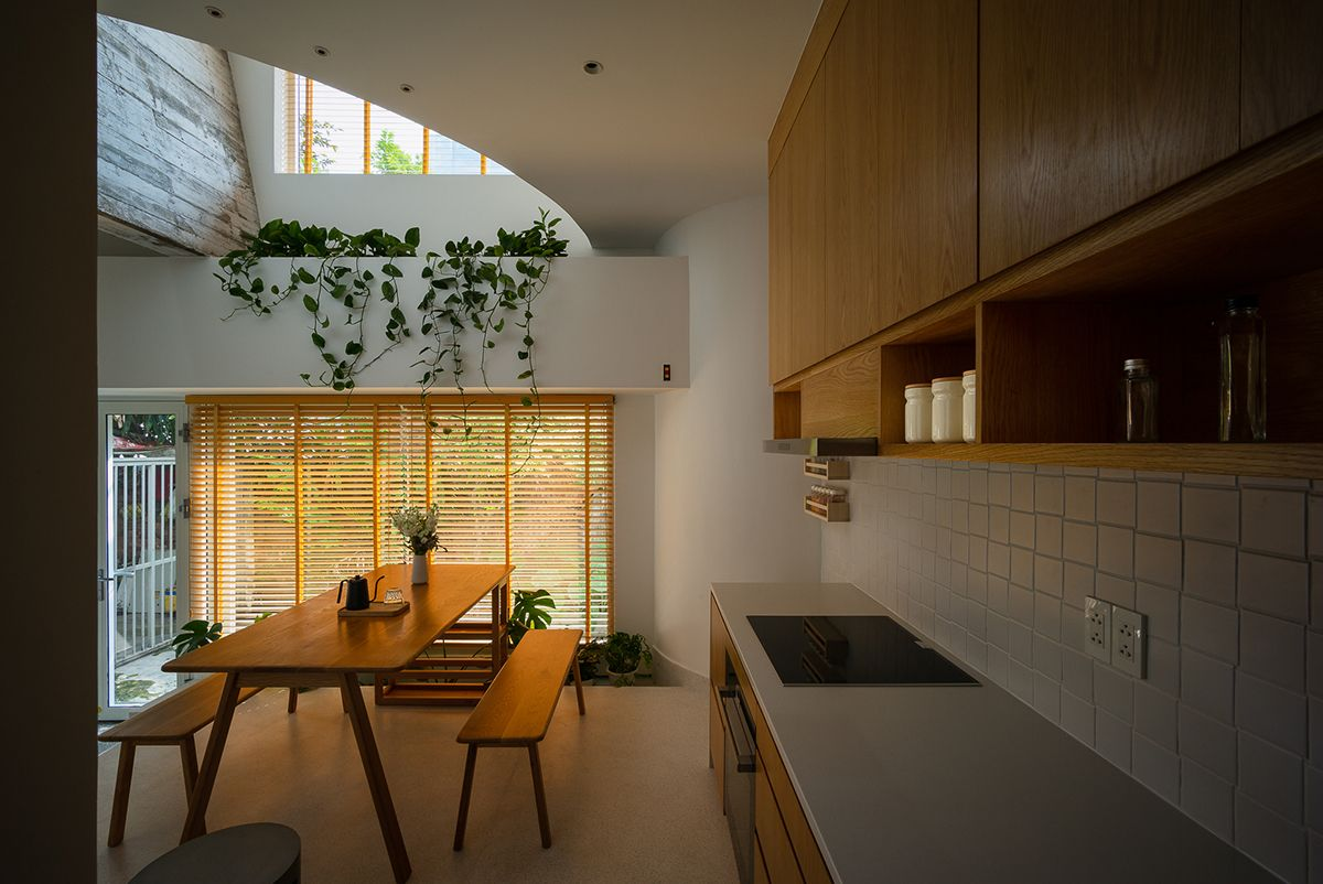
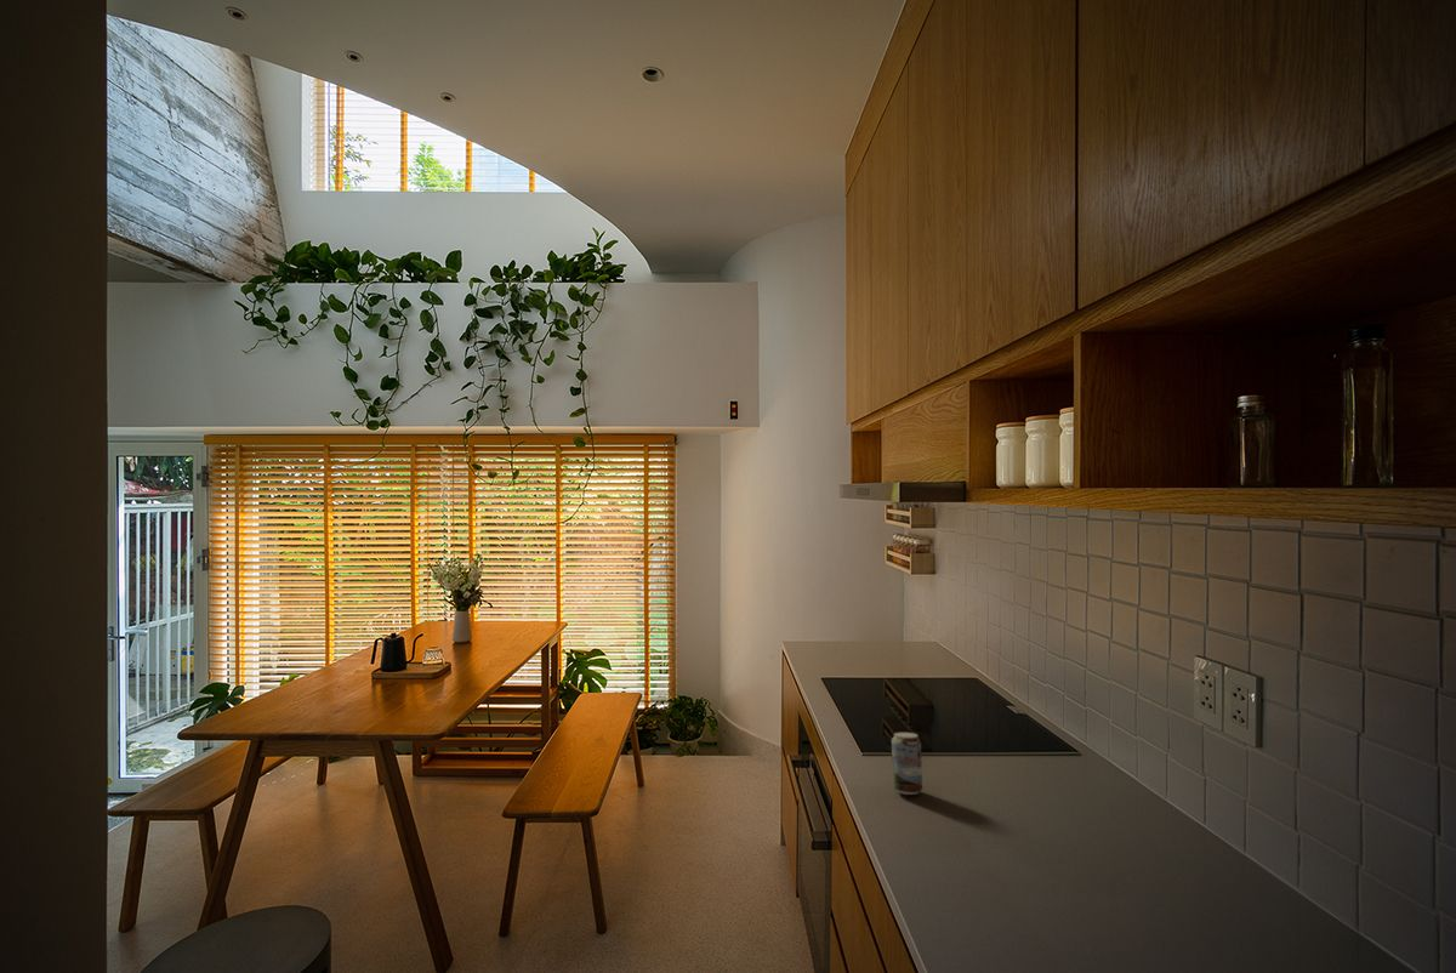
+ beverage can (906, 762)
